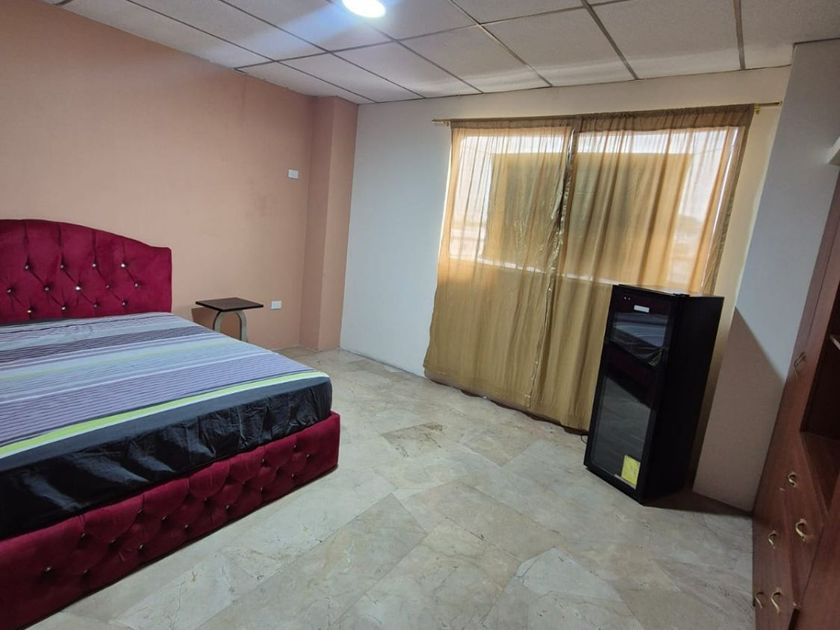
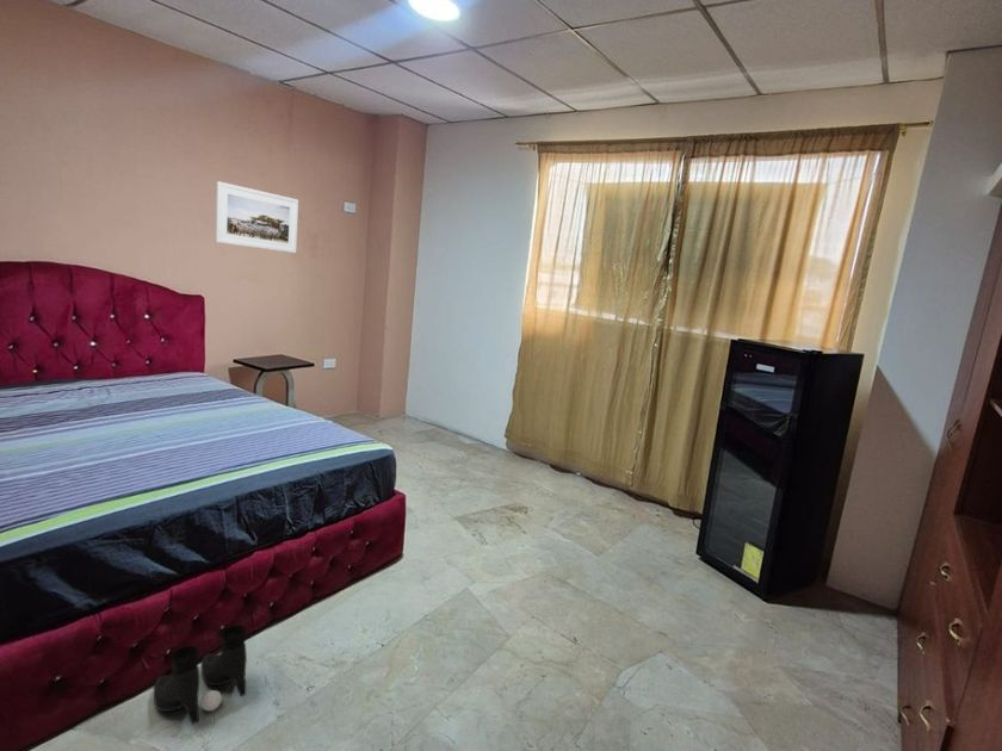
+ boots (202, 662)
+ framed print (259, 219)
